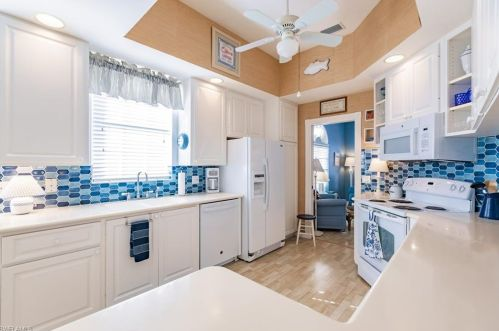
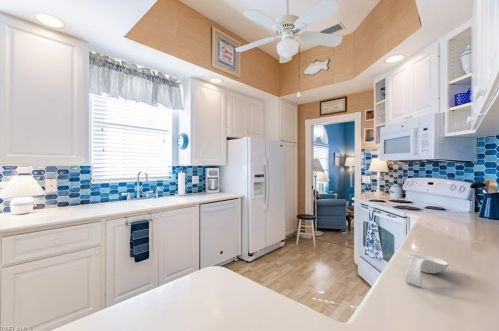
+ spoon rest (423, 264)
